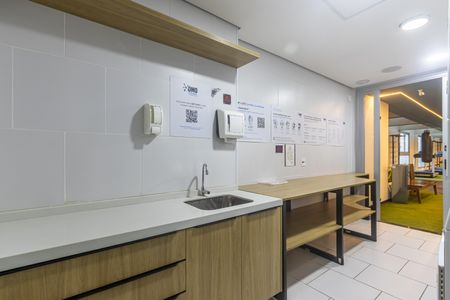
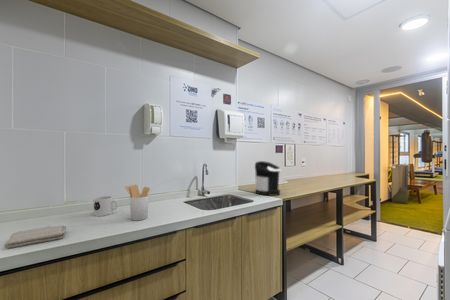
+ mug (105, 205)
+ washcloth (38, 235)
+ utensil holder (136, 200)
+ coffee maker (268, 177)
